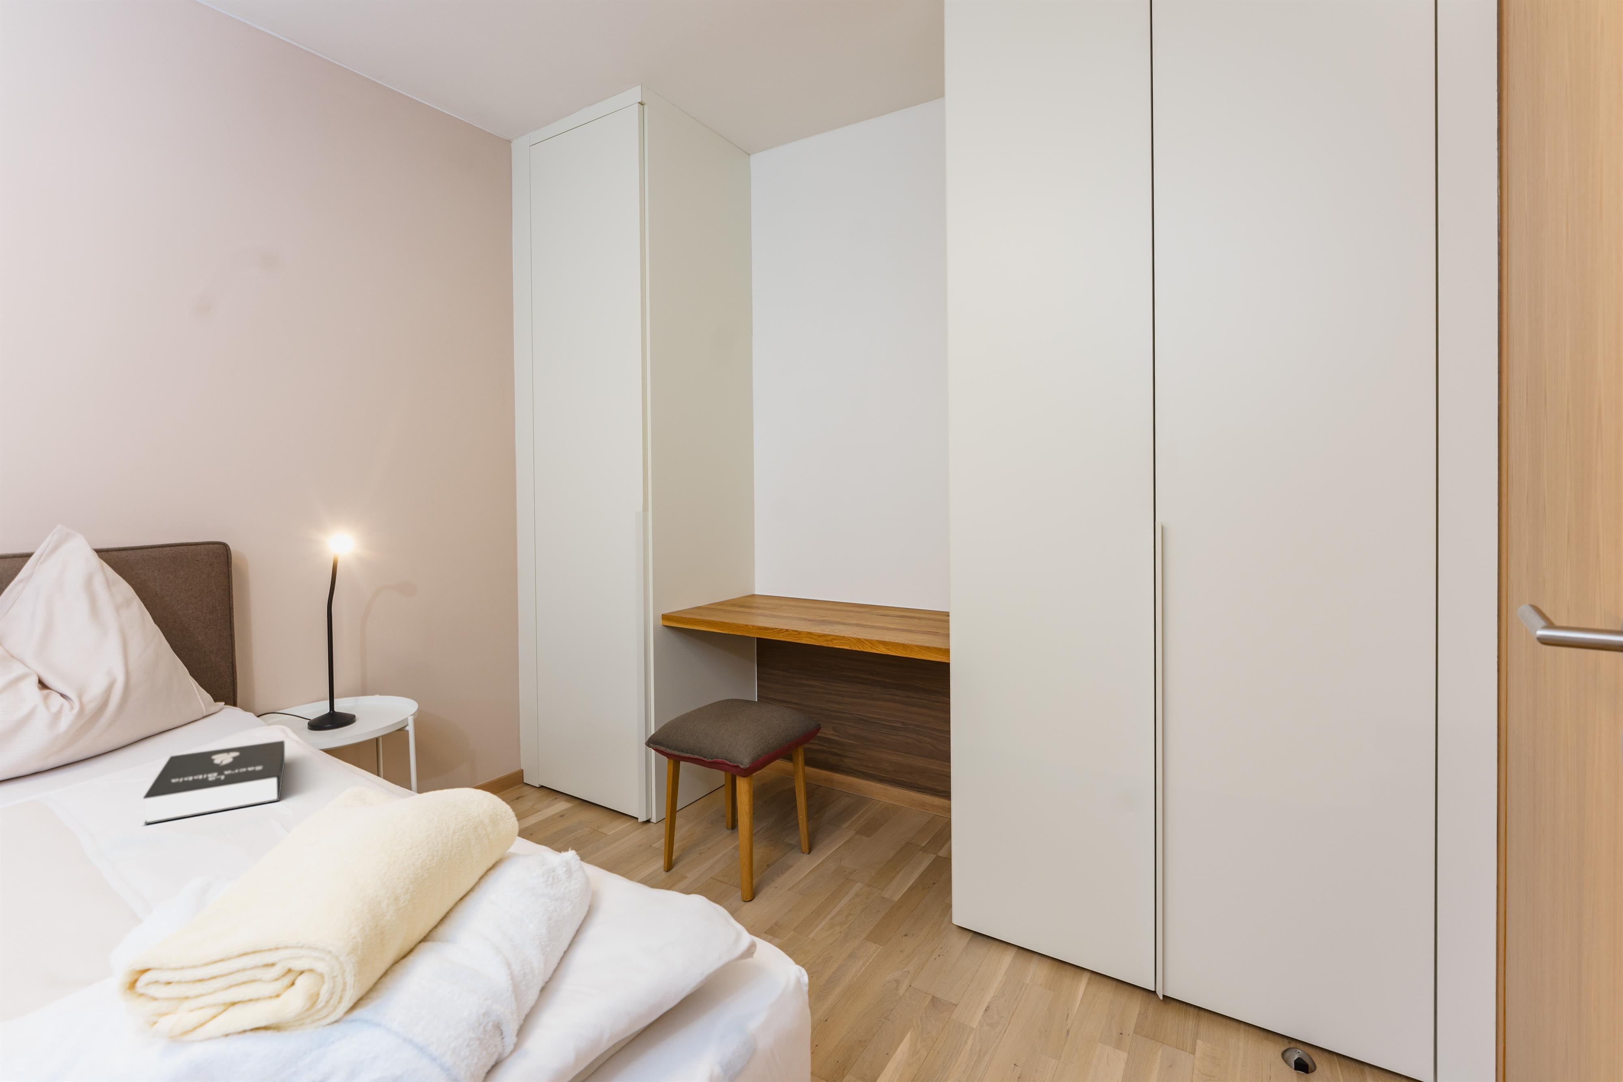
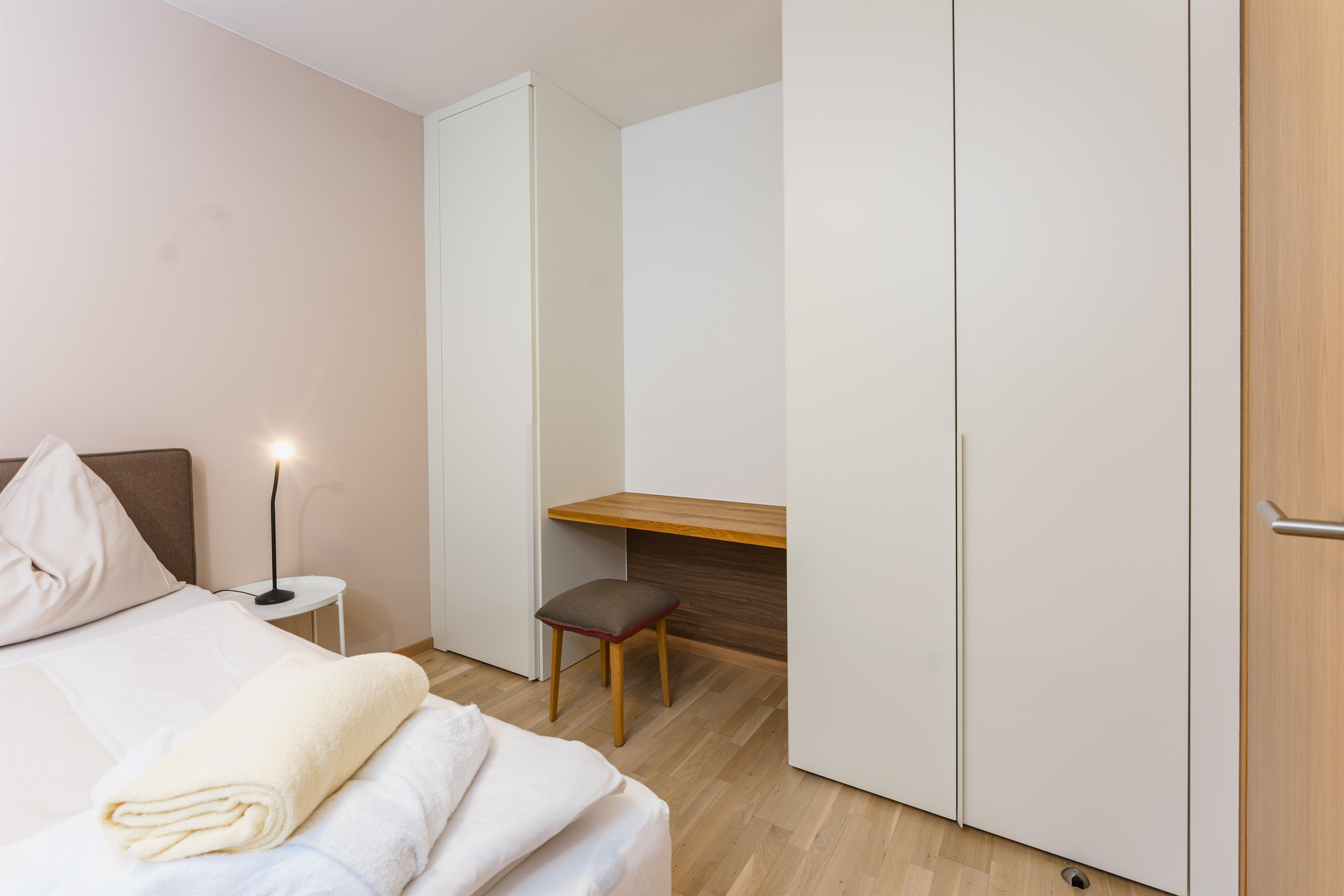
- booklet (222, 776)
